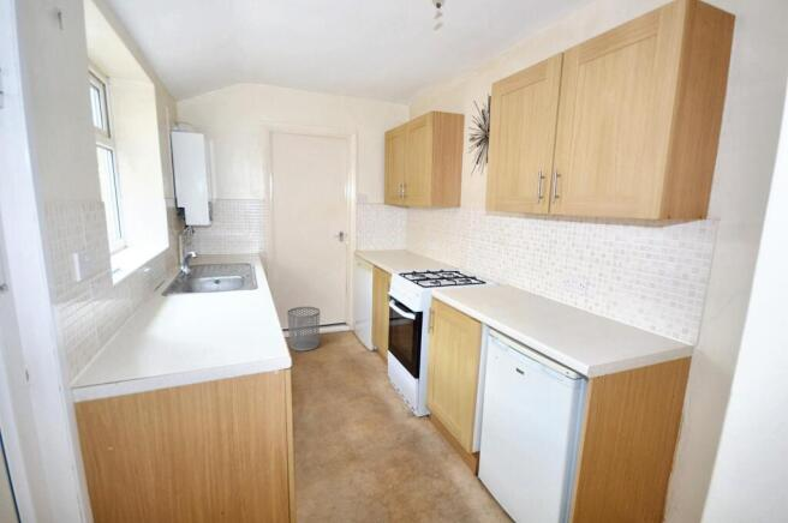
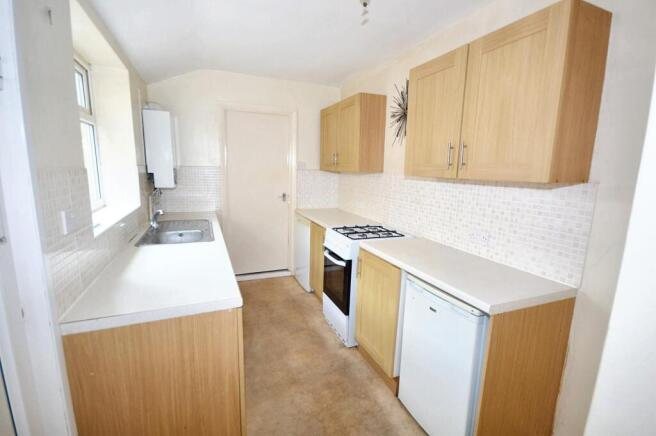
- waste bin (304, 327)
